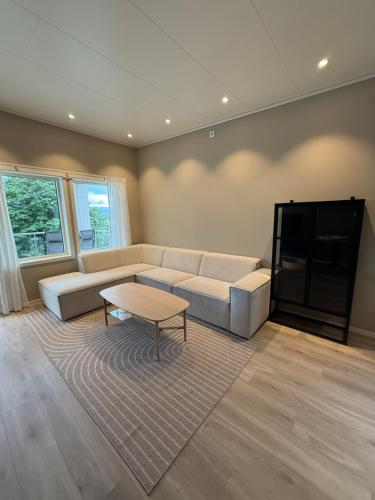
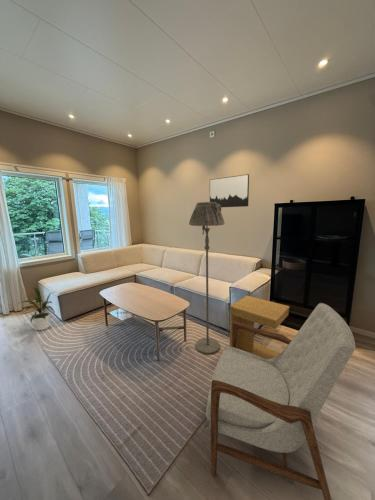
+ wall art (228, 192)
+ armchair (270, 377)
+ side table (253, 333)
+ house plant (39, 308)
+ floor lamp (207, 278)
